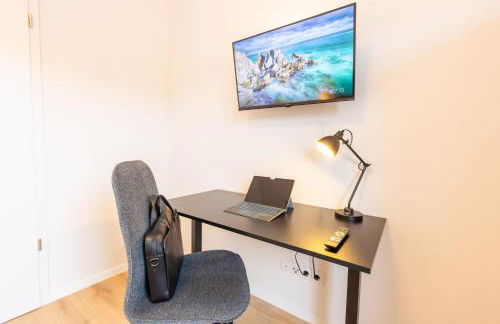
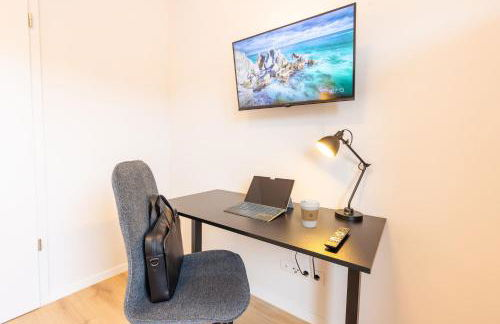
+ coffee cup (309, 212)
